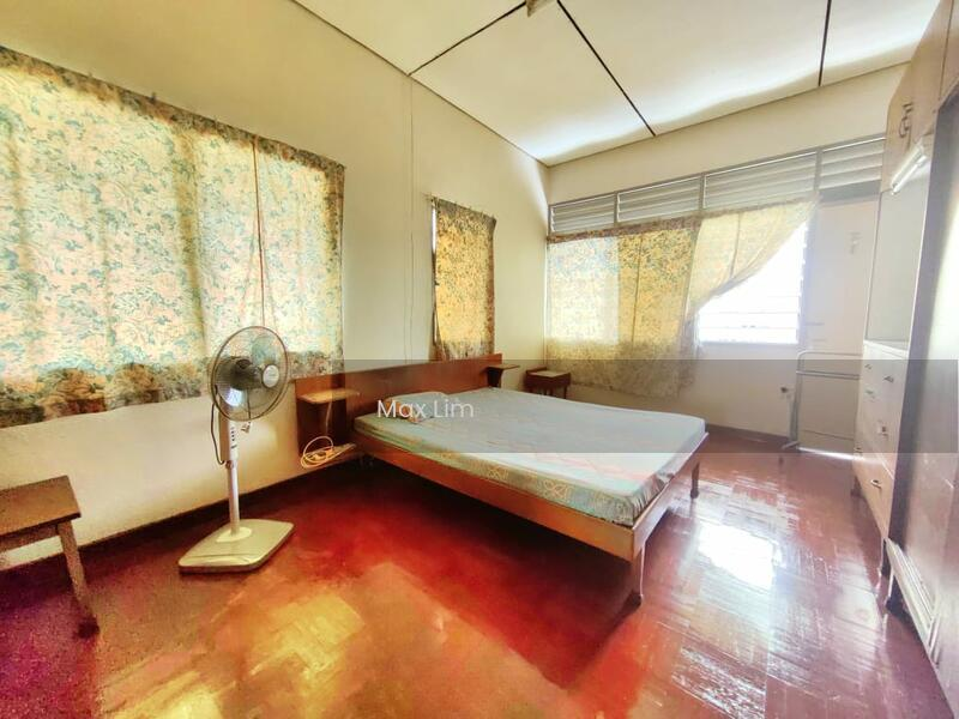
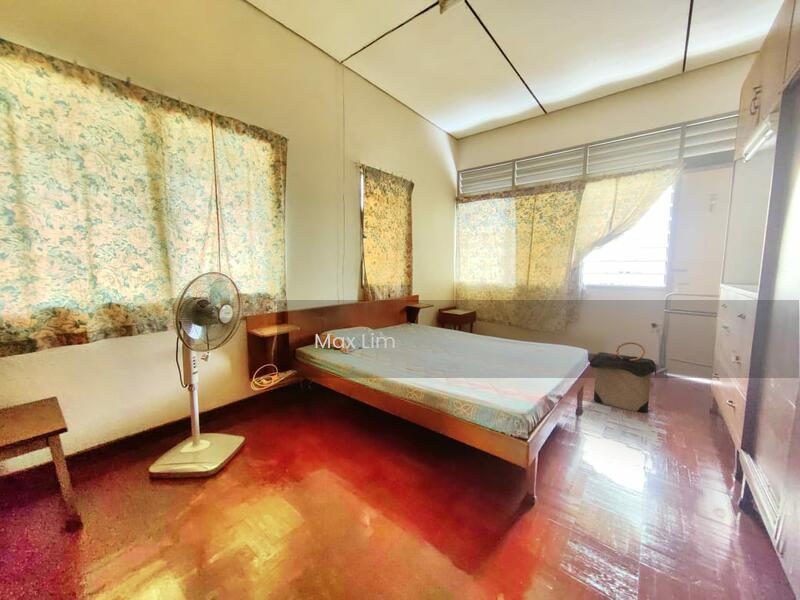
+ laundry hamper (620, 373)
